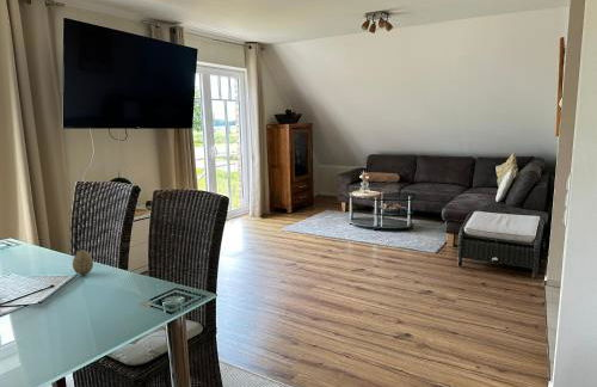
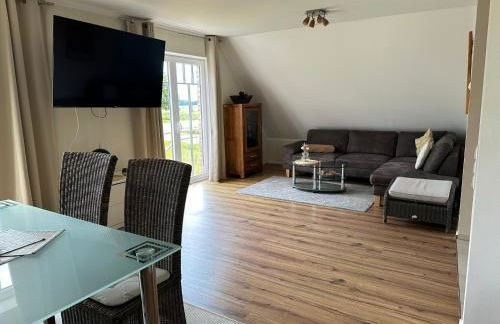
- decorative egg (82, 262)
